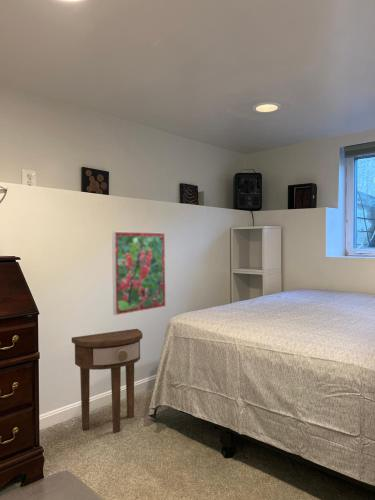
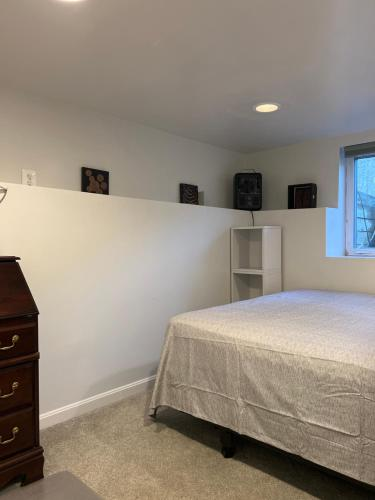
- side table (111, 379)
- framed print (140, 271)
